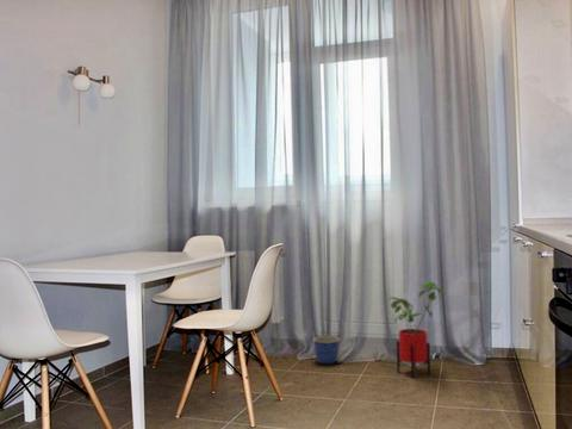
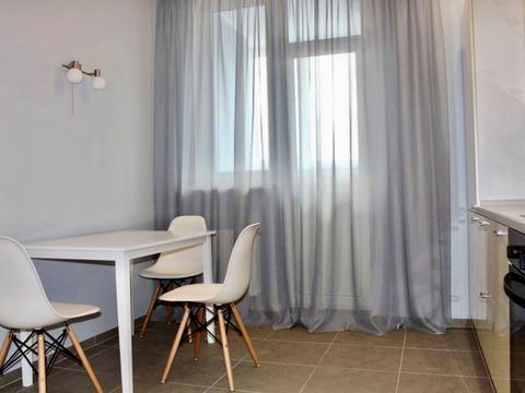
- house plant (416, 325)
- planter (327, 350)
